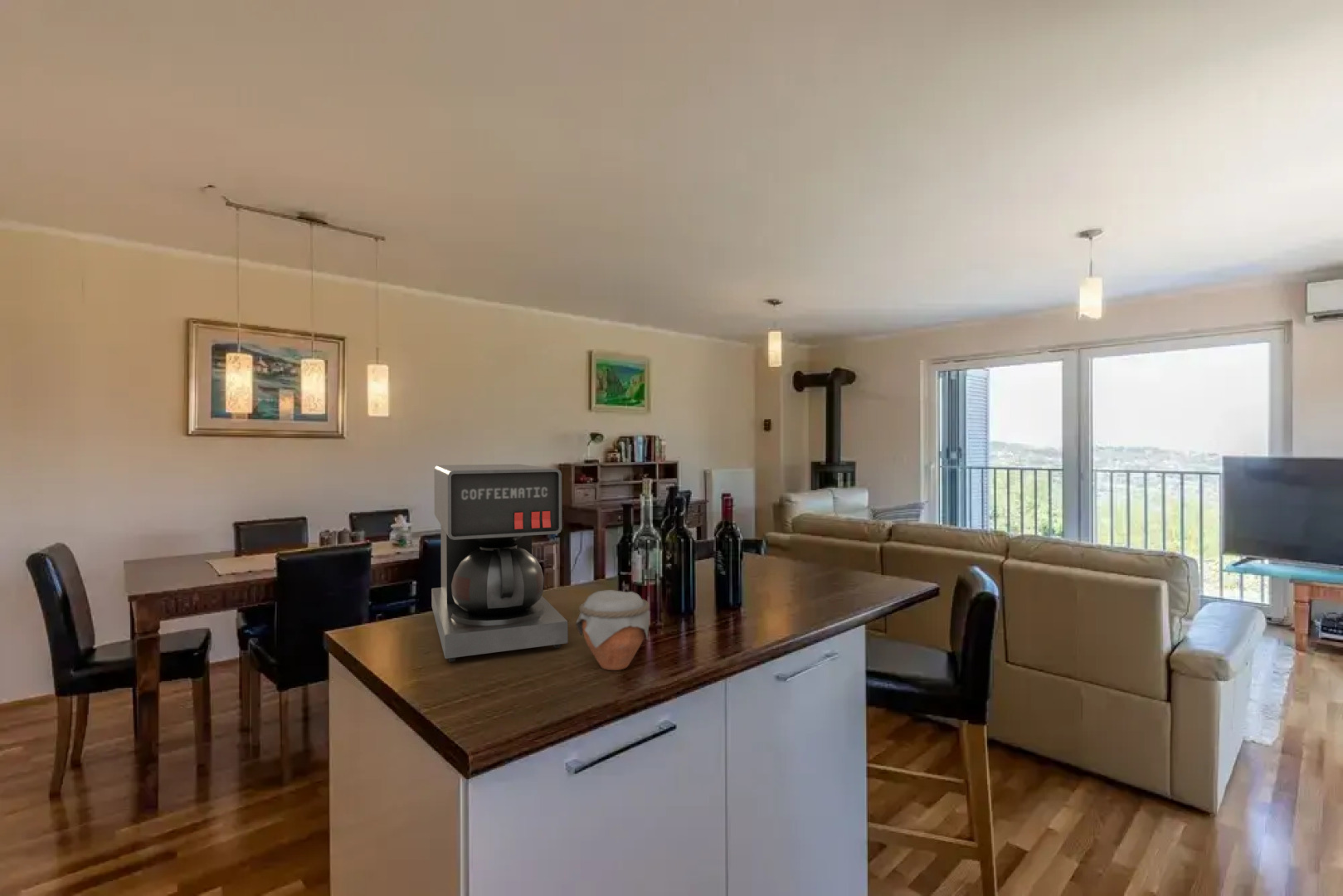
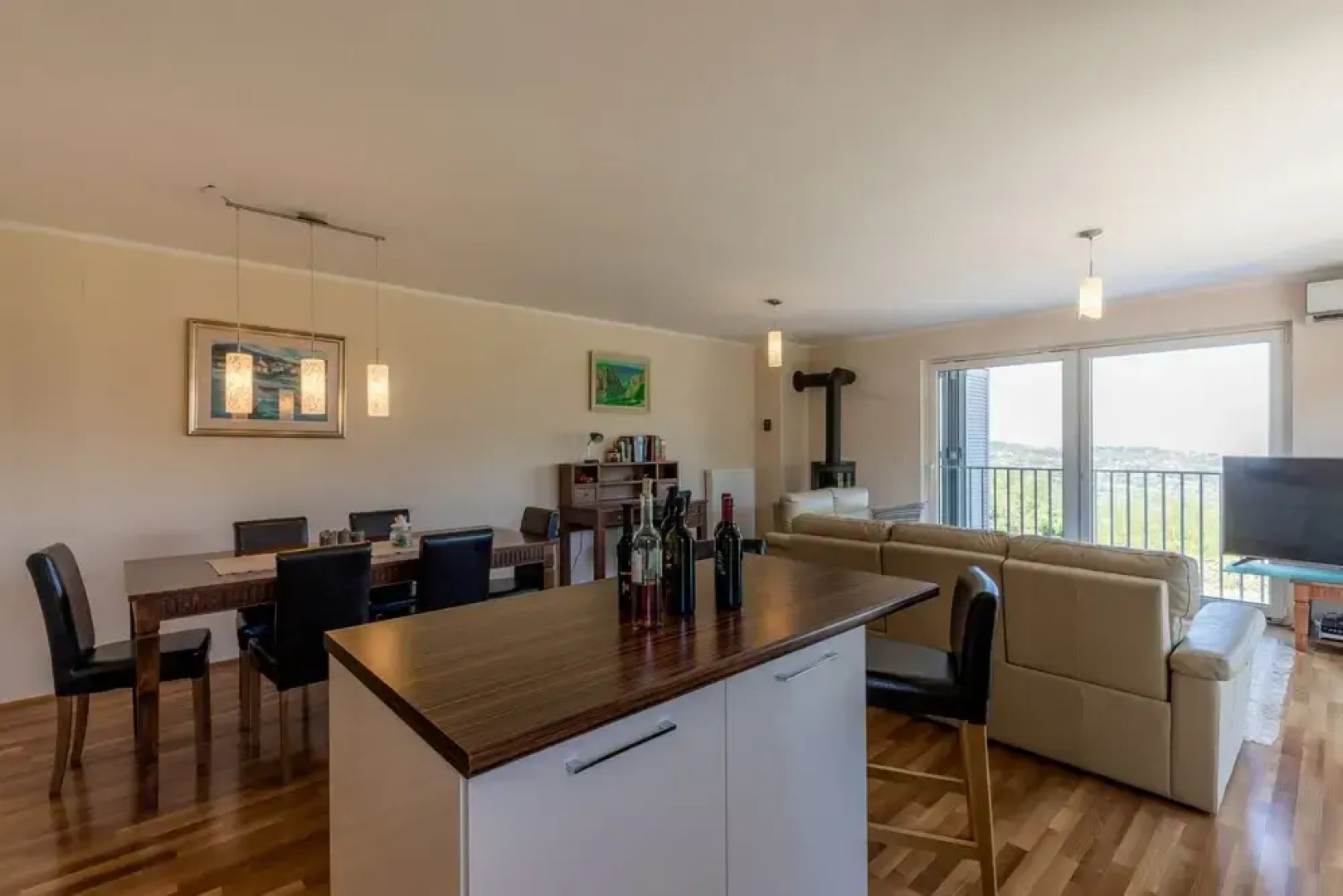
- coffee maker (492, 548)
- jar (615, 630)
